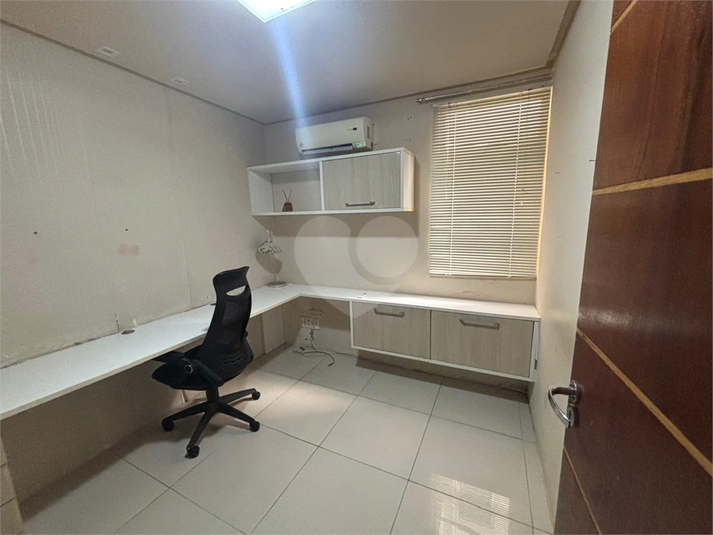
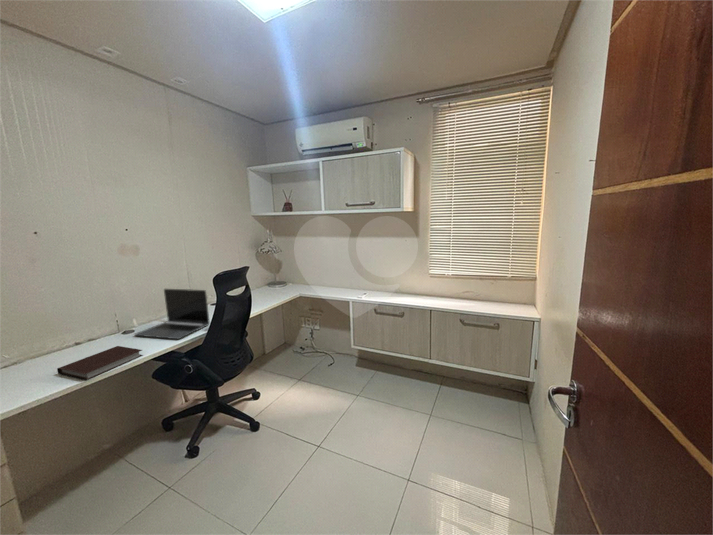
+ laptop (171, 312)
+ notebook (102, 361)
